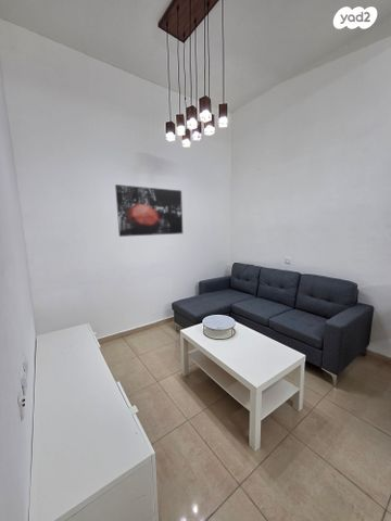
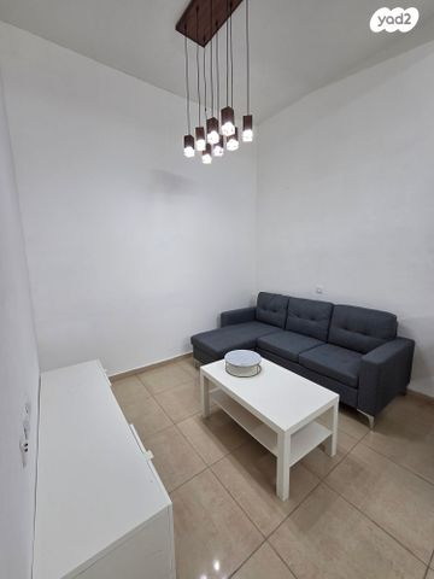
- wall art (152, 212)
